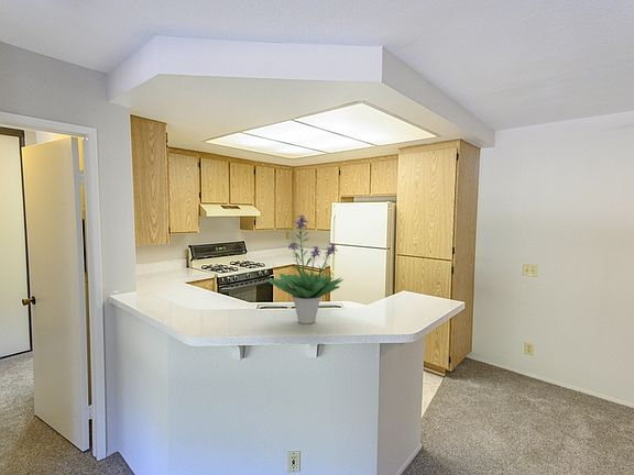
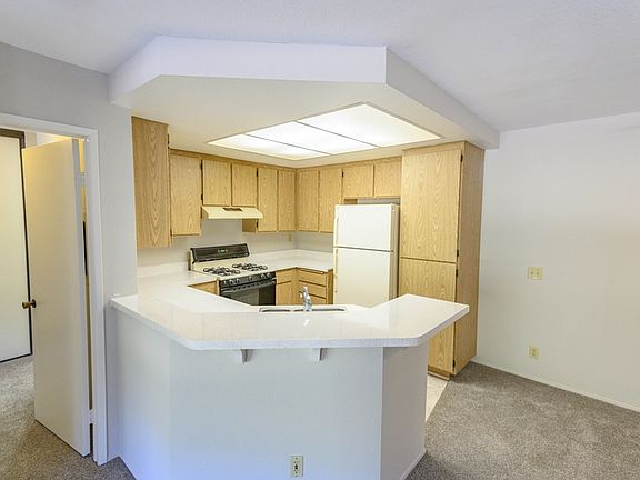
- potted plant (308, 268)
